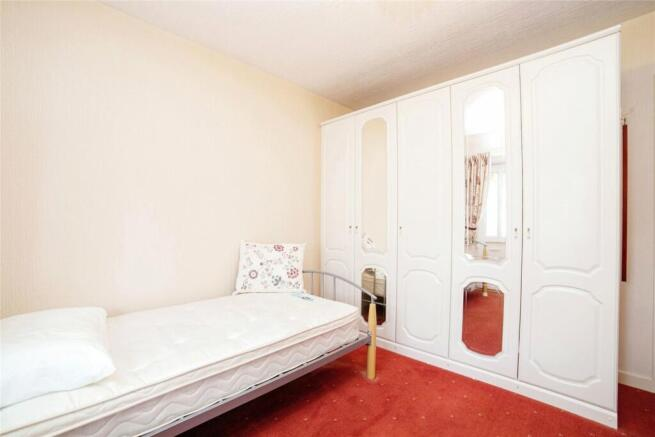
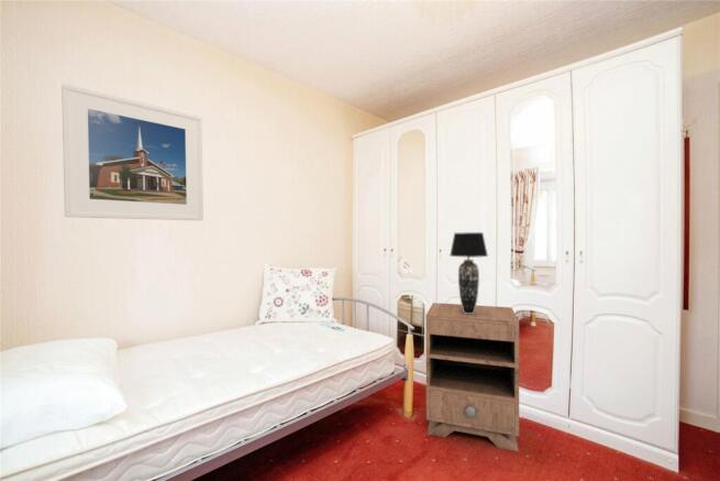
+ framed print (141, 161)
+ table lamp (468, 272)
+ nightstand (470, 370)
